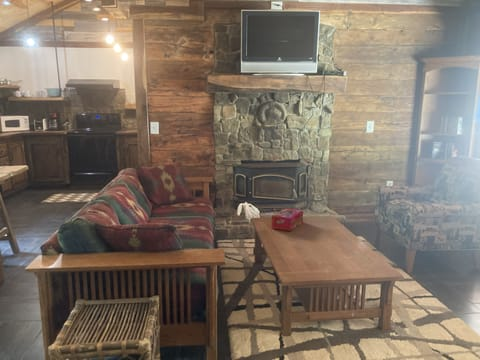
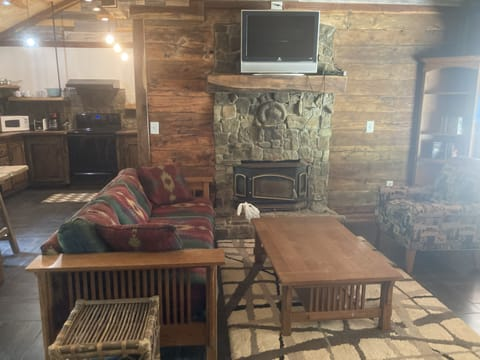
- tissue box (287, 219)
